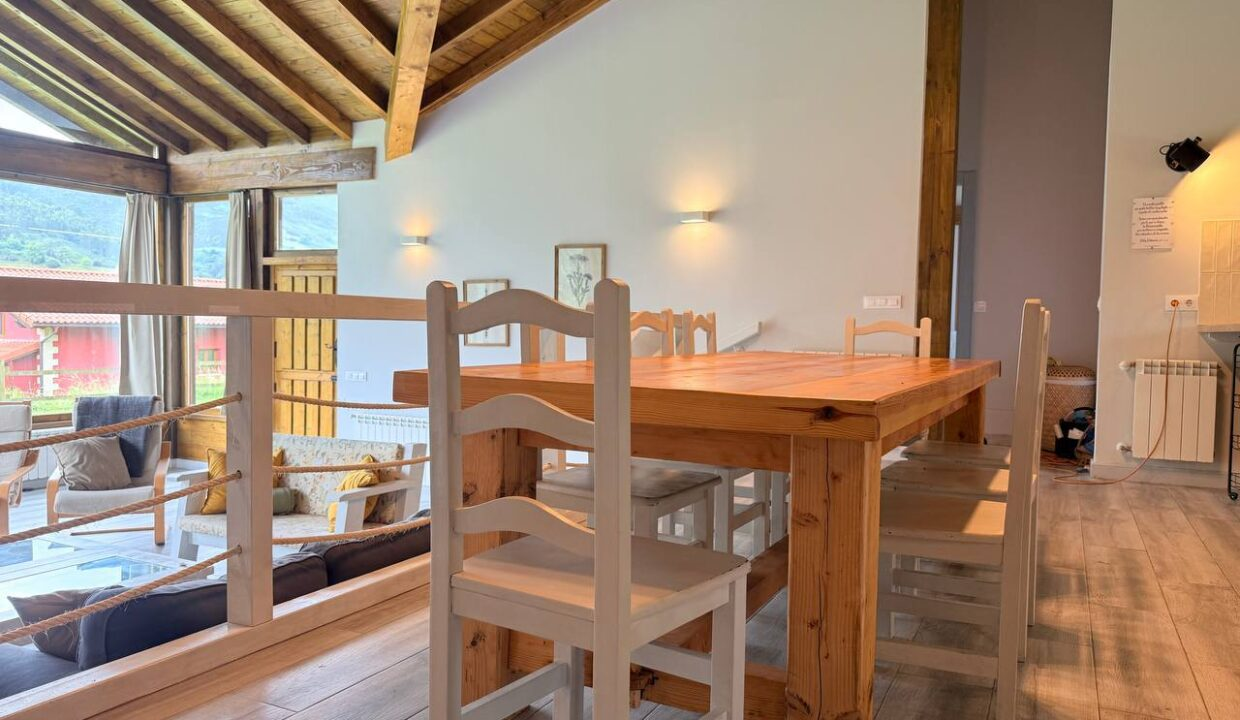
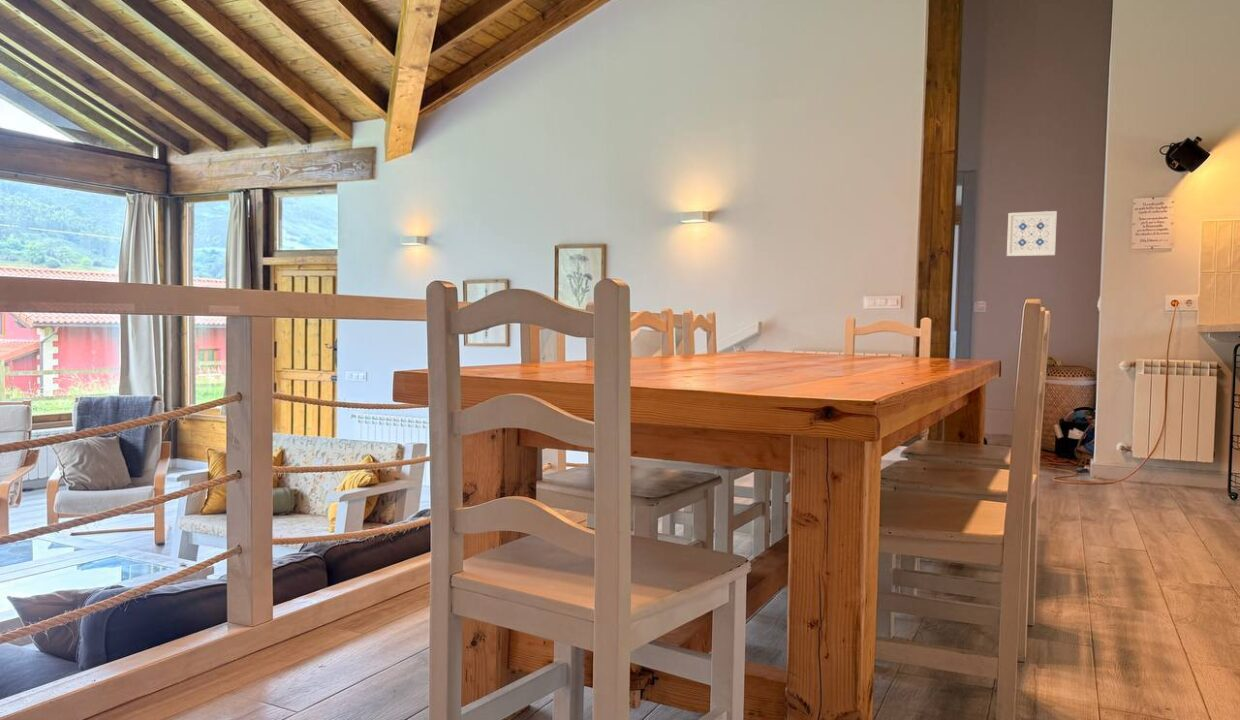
+ wall art (1031, 233)
